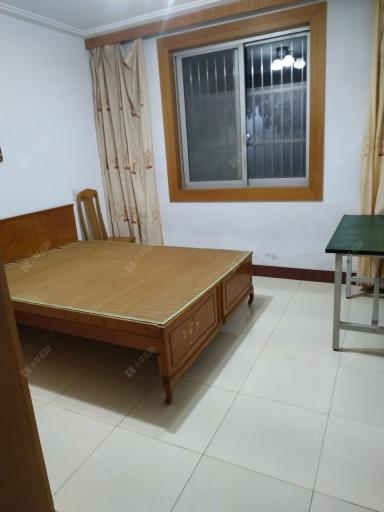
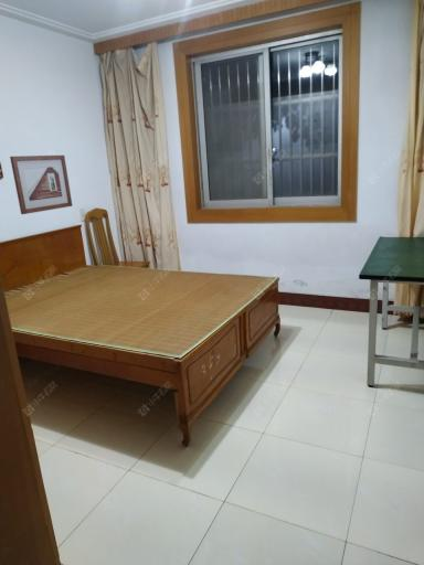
+ picture frame (43, 183)
